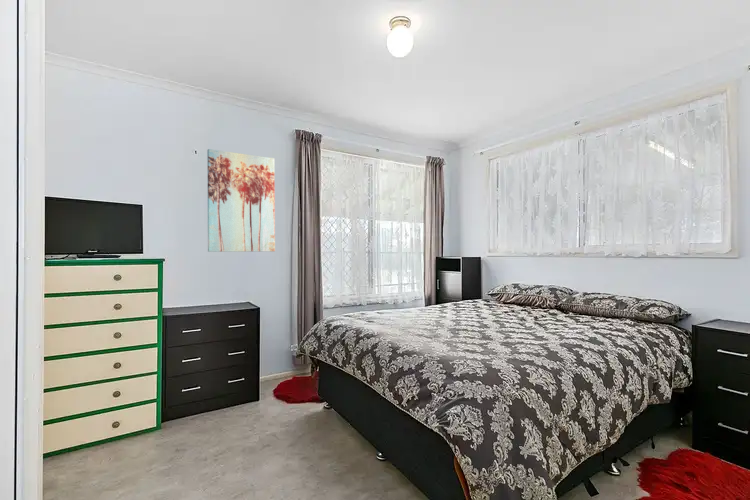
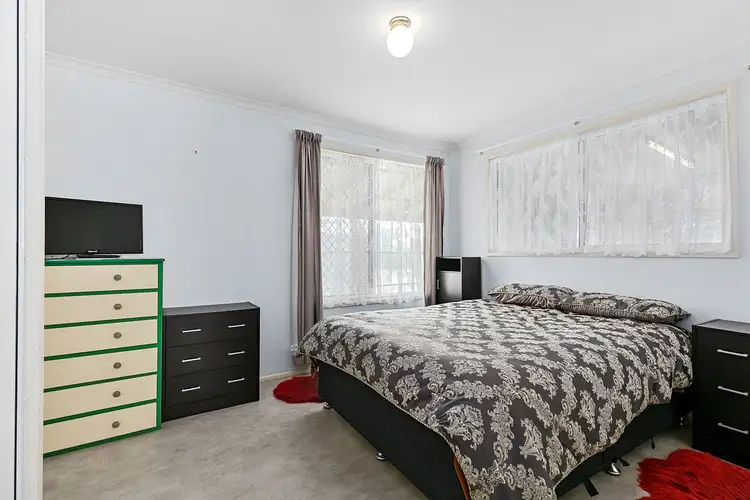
- wall art (242, 202)
